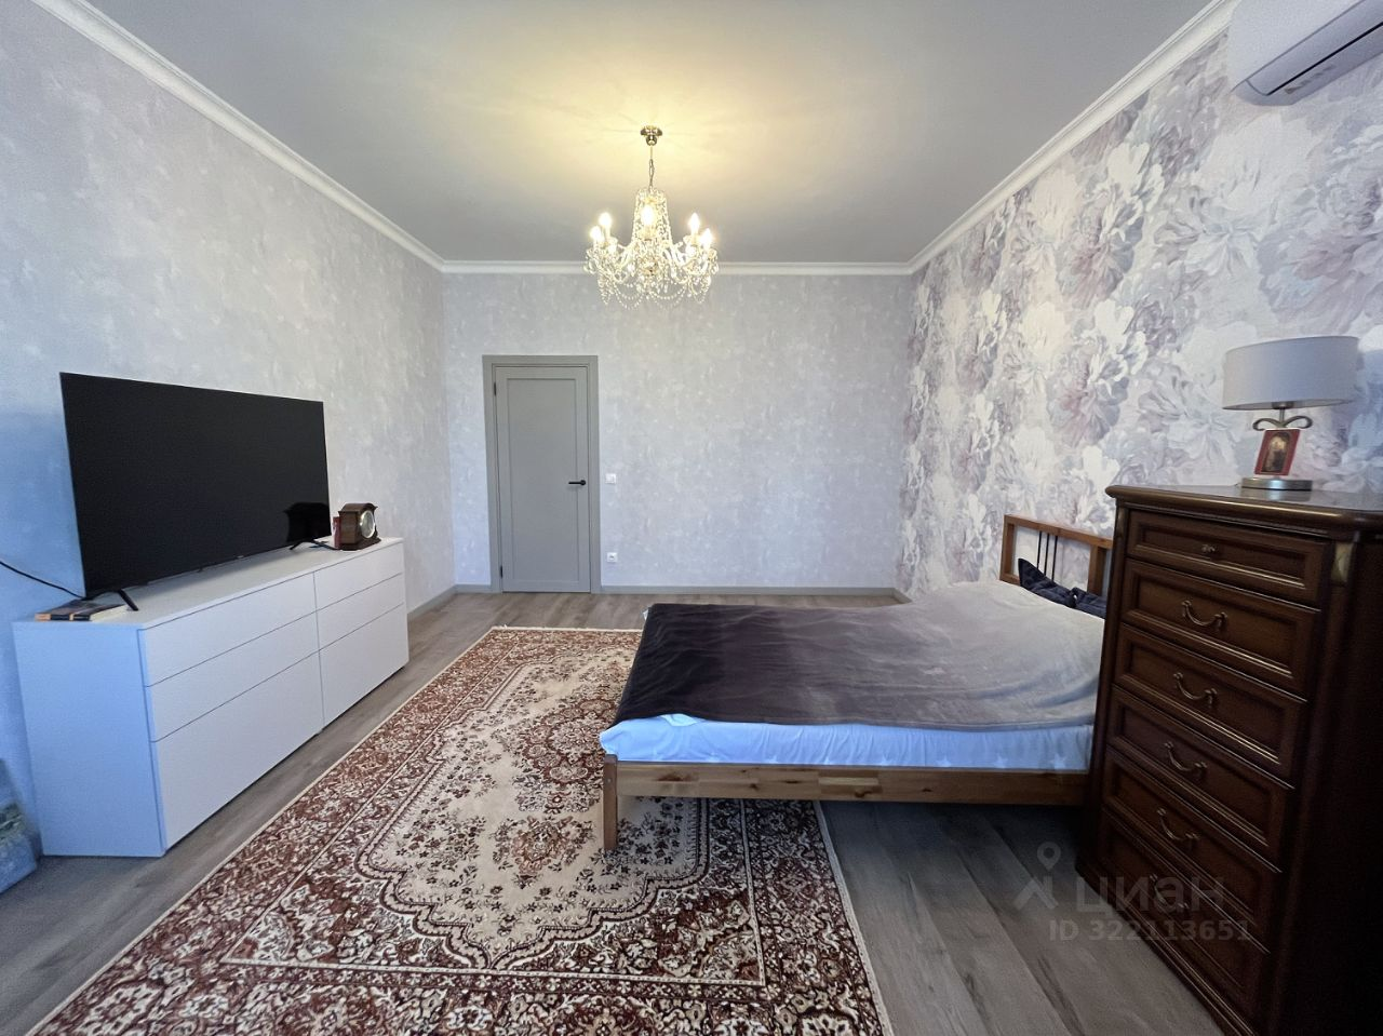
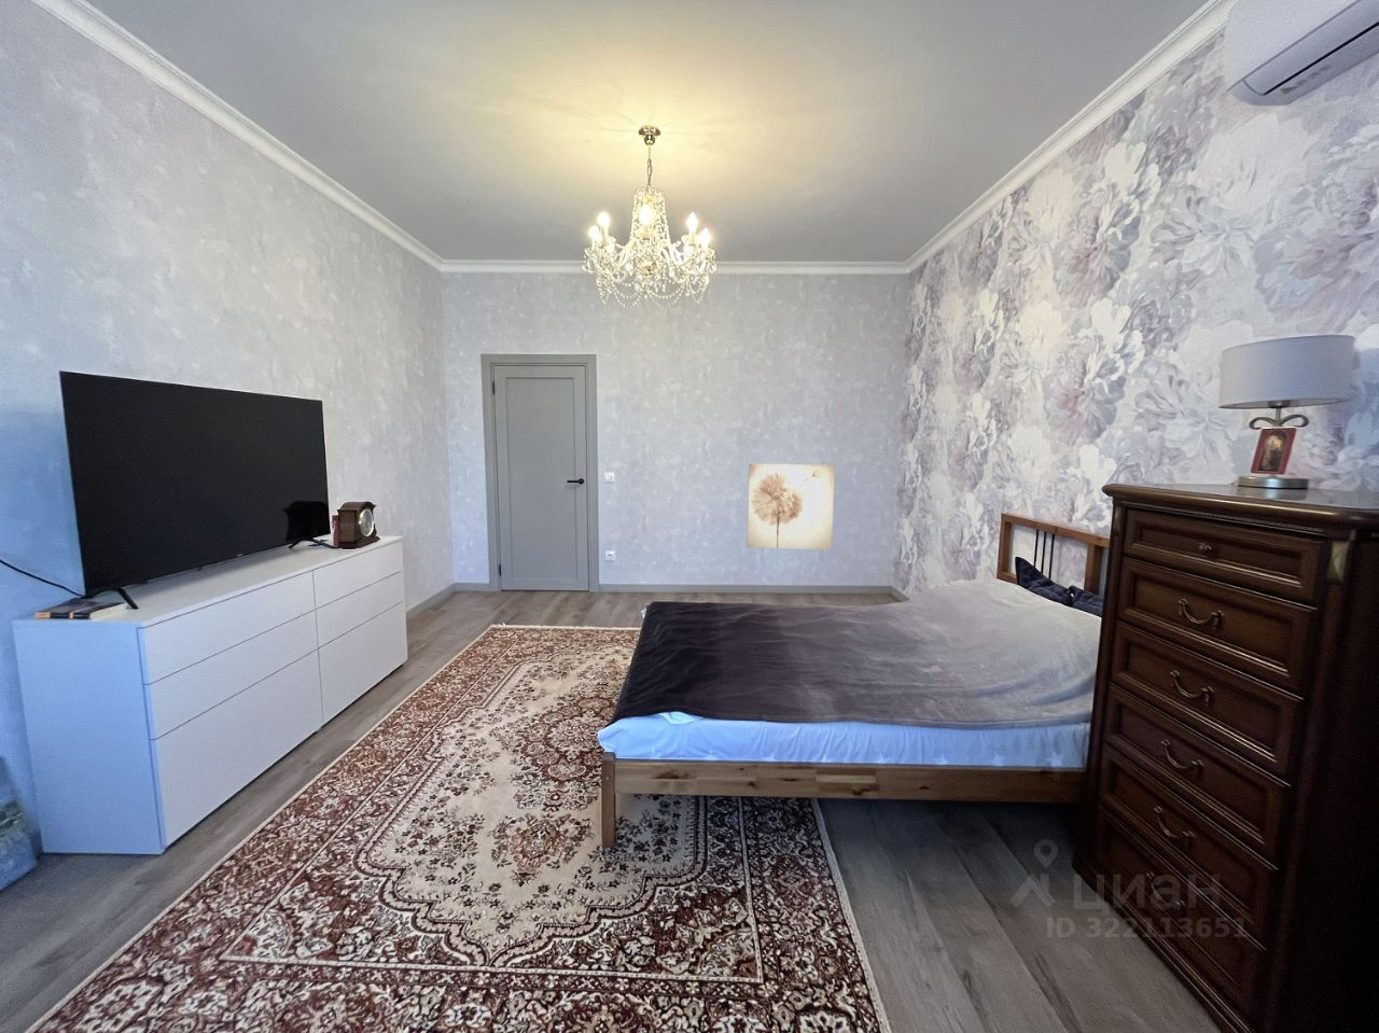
+ wall art (790, 507)
